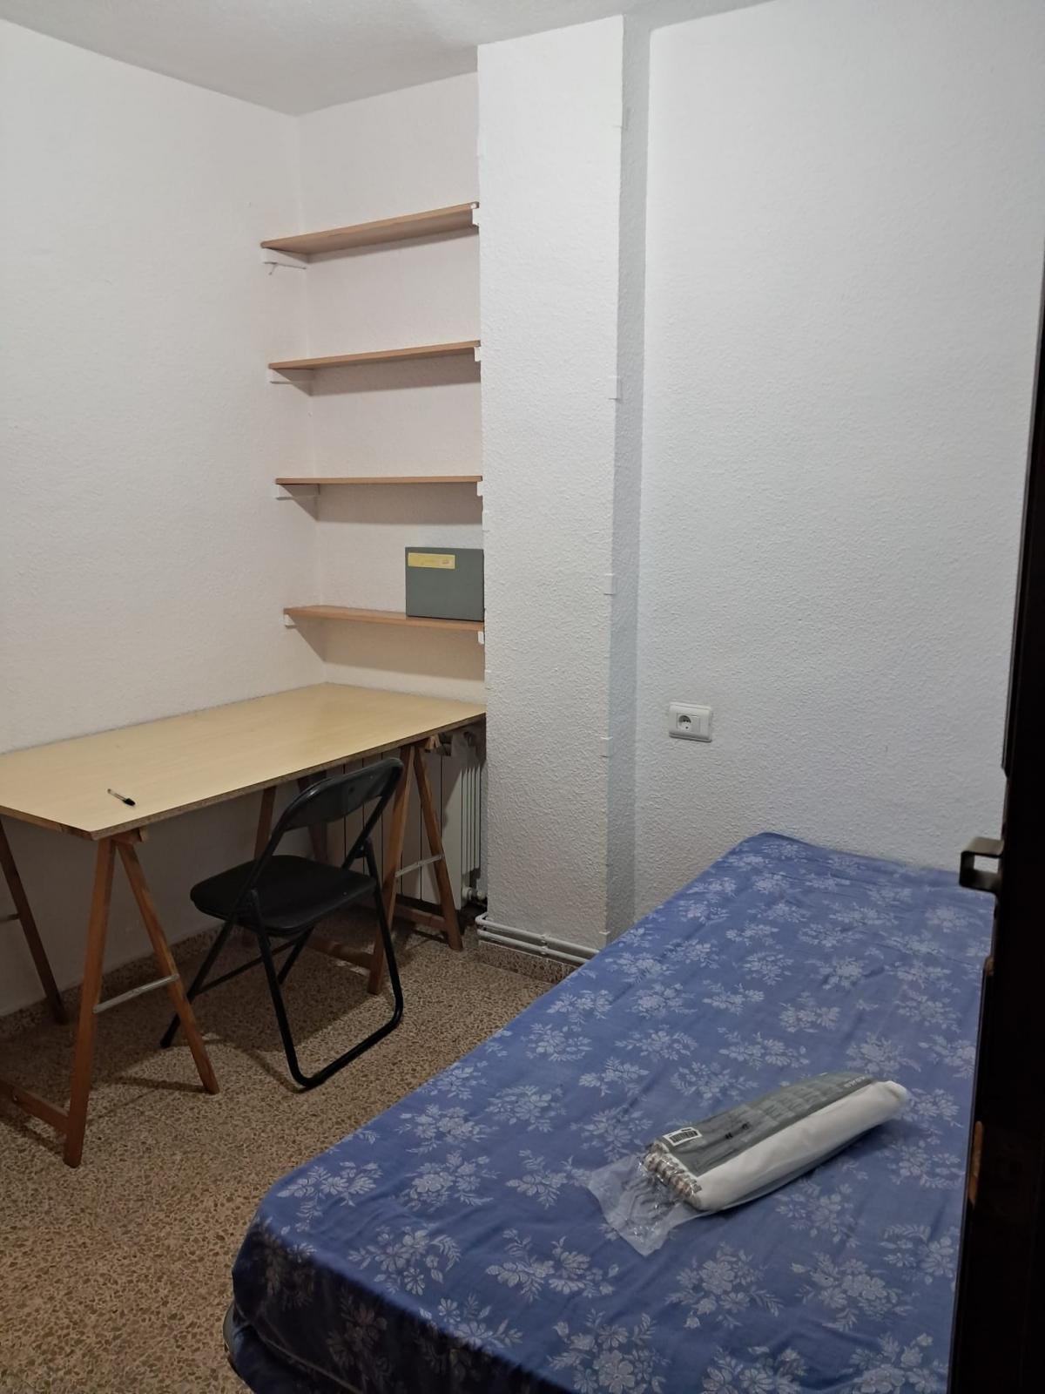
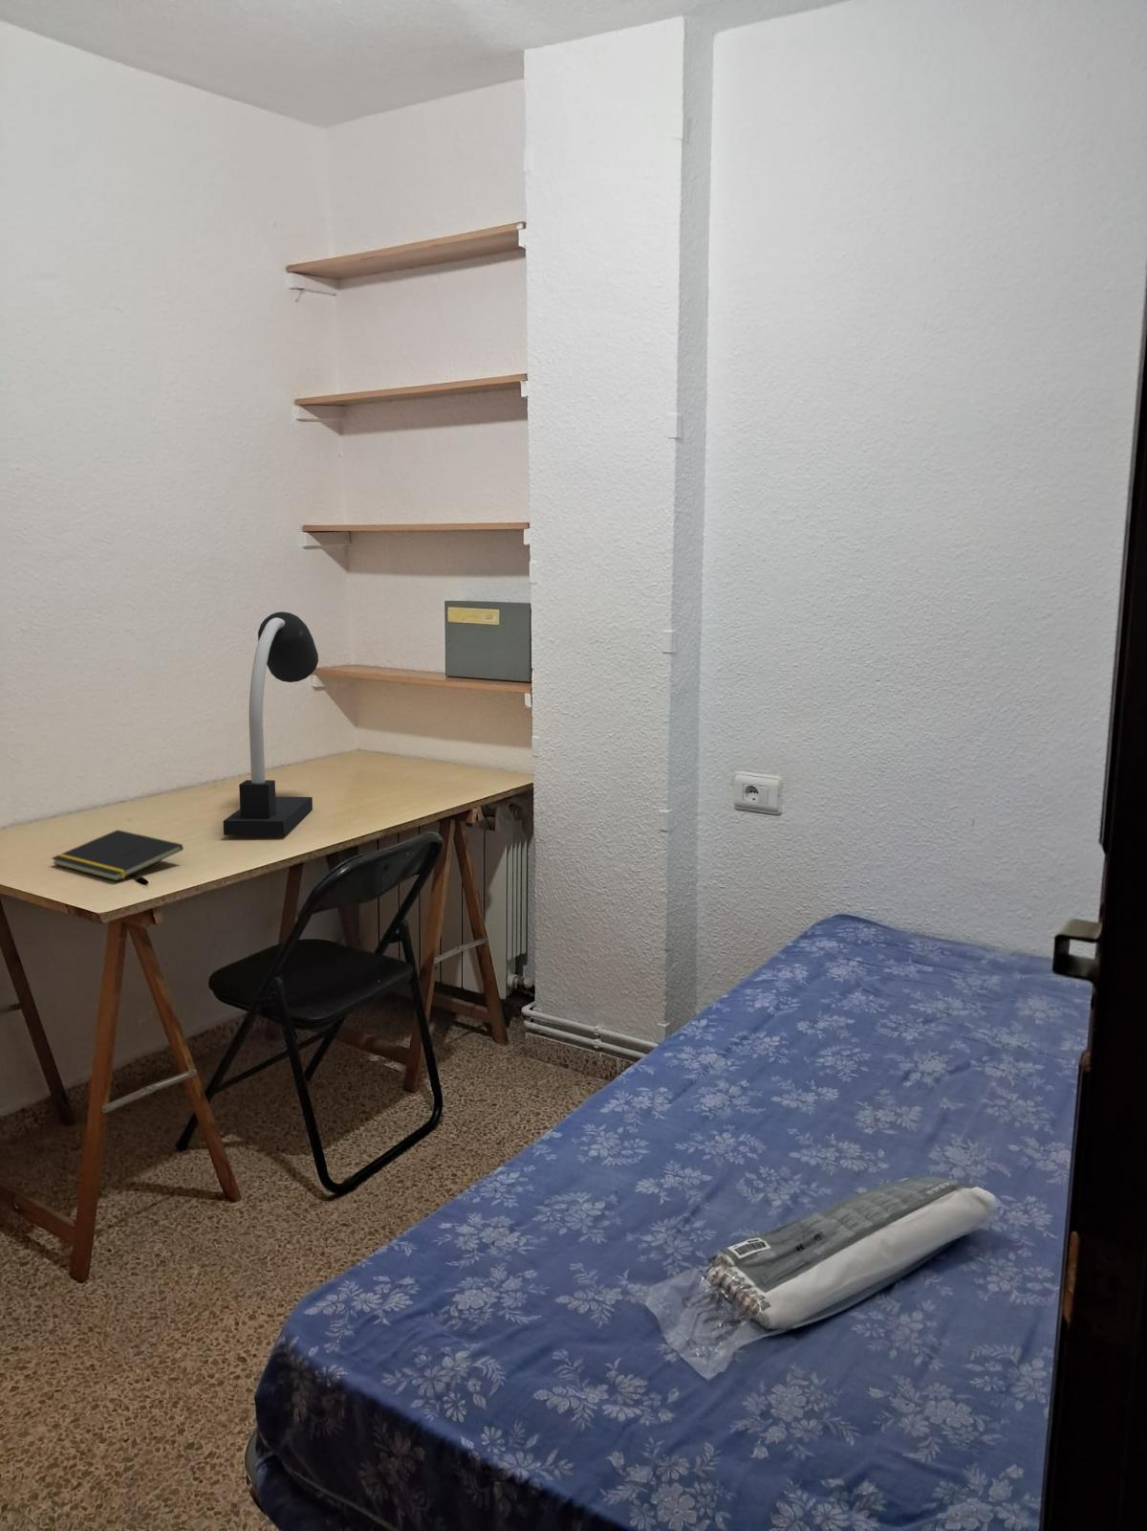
+ notepad (117, 854)
+ desk lamp (261, 715)
